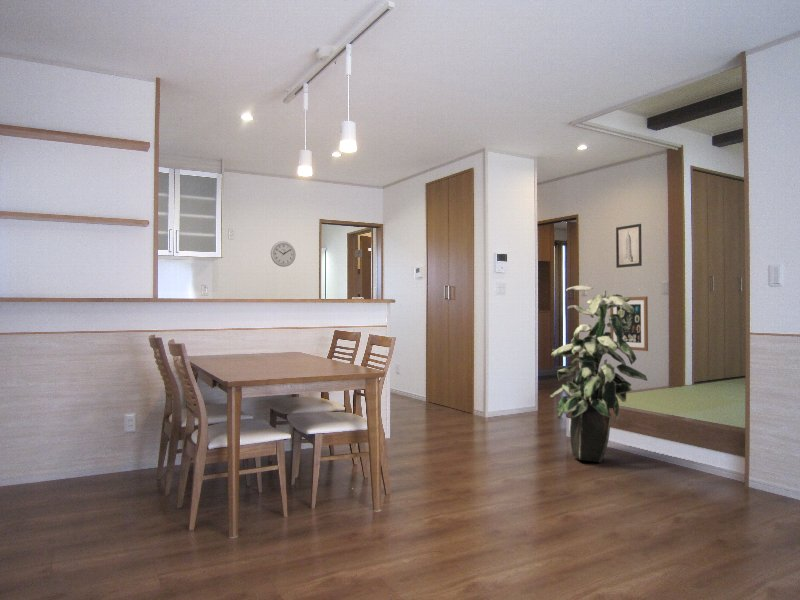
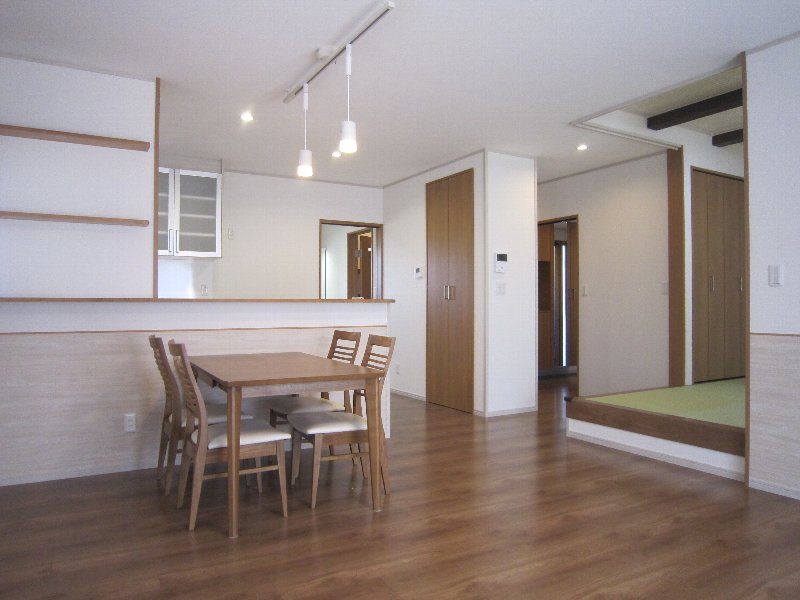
- indoor plant (591, 371)
- wall clock (283, 254)
- wall art (628, 246)
- wall art (628, 323)
